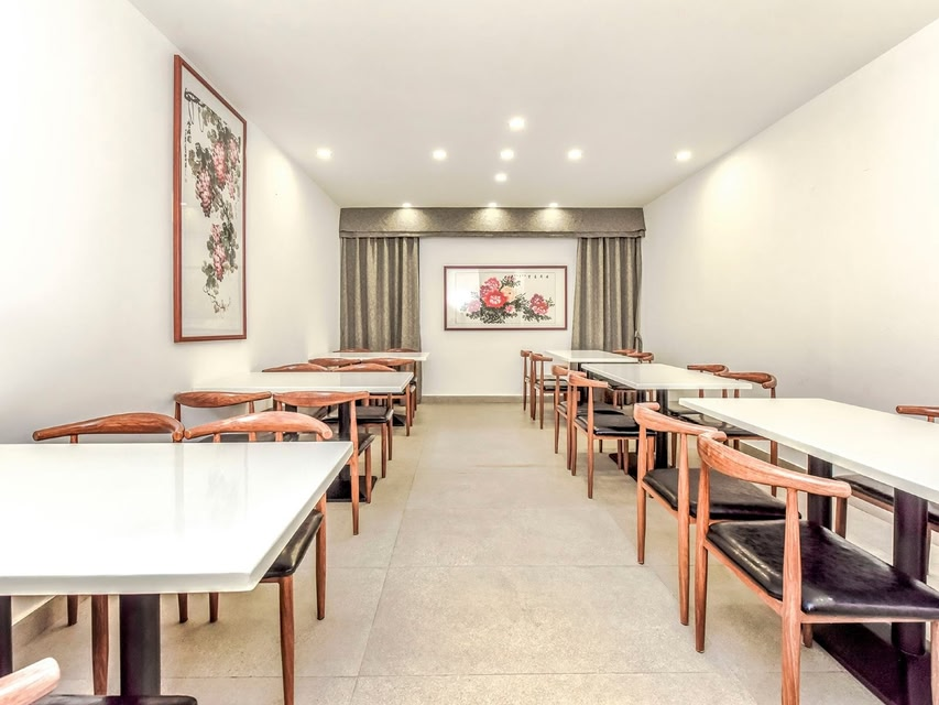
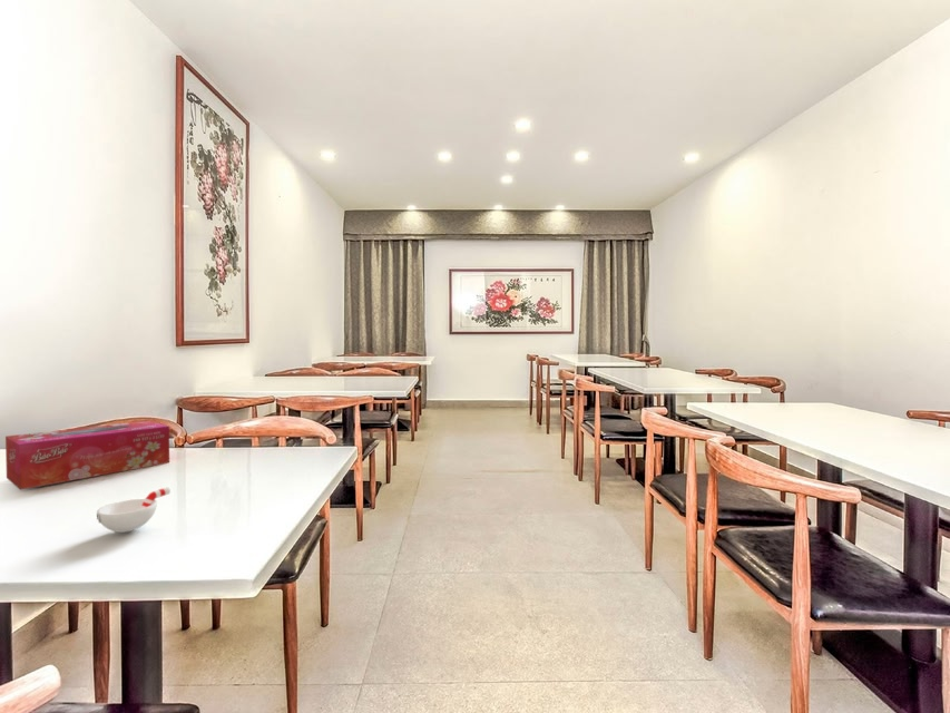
+ tissue box (92, 450)
+ cup (134, 511)
